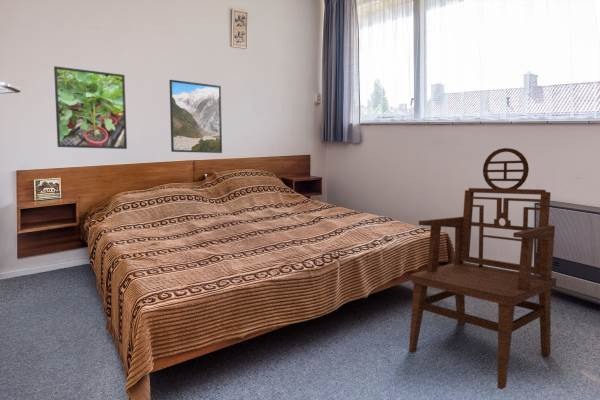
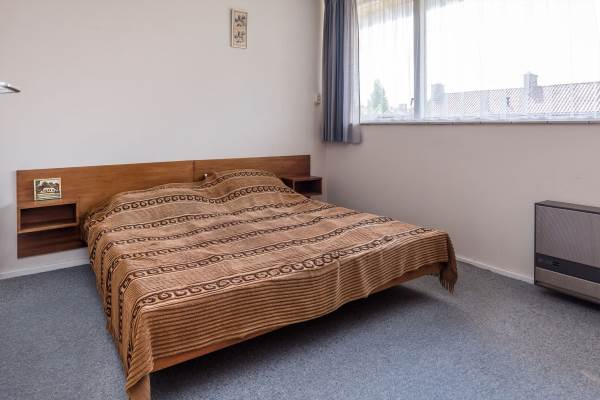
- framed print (92, 109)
- armchair (480, 251)
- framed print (196, 117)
